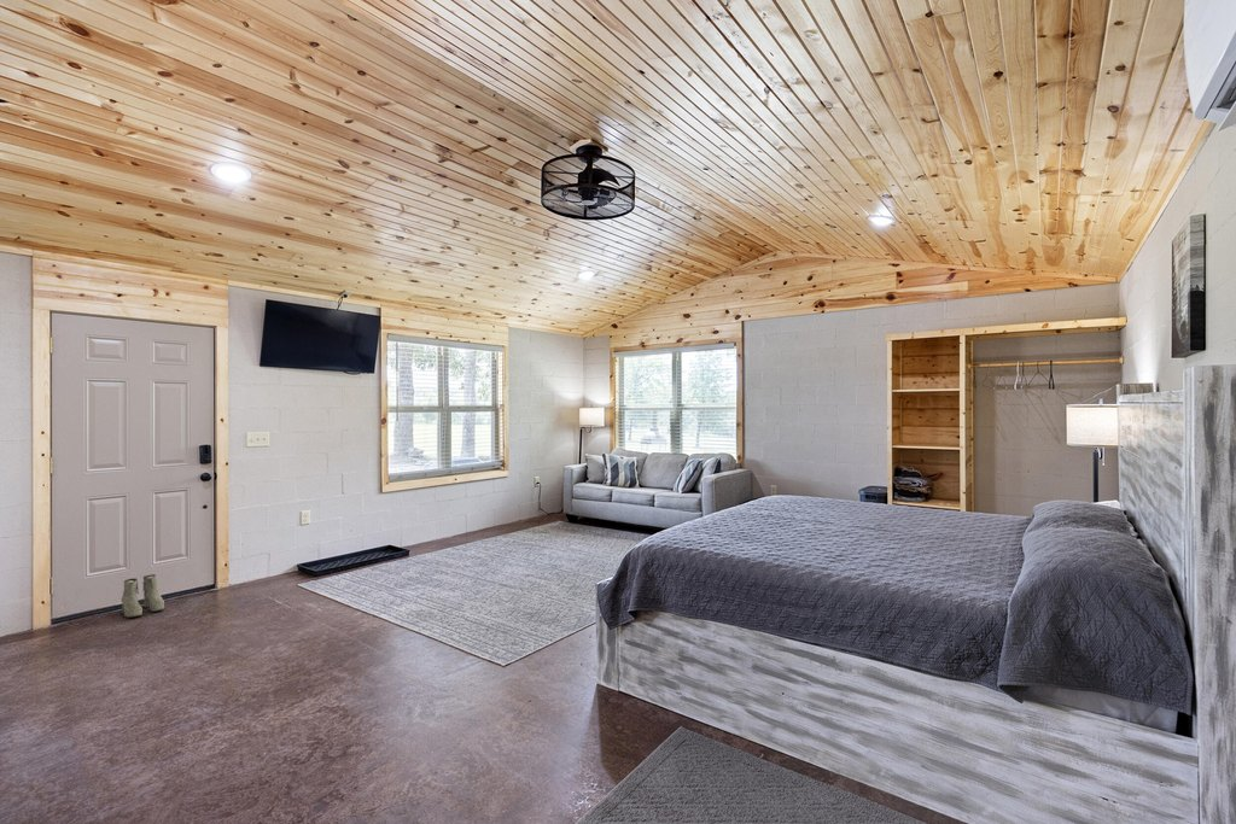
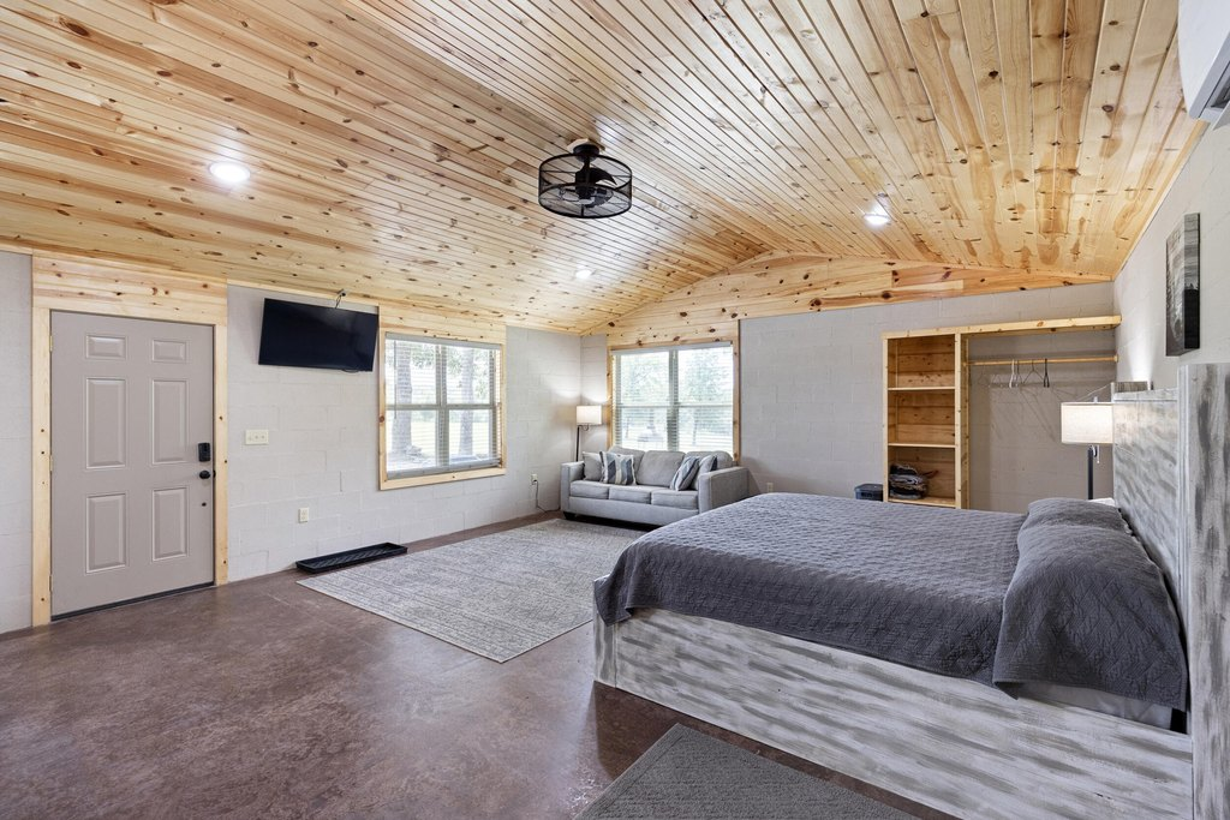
- boots (144, 595)
